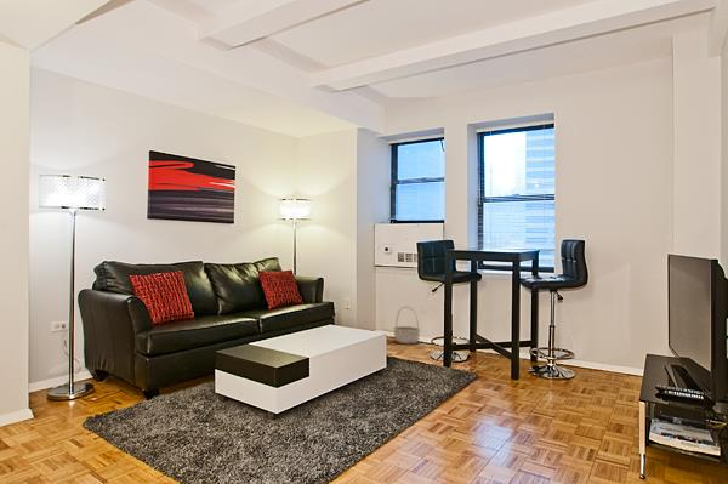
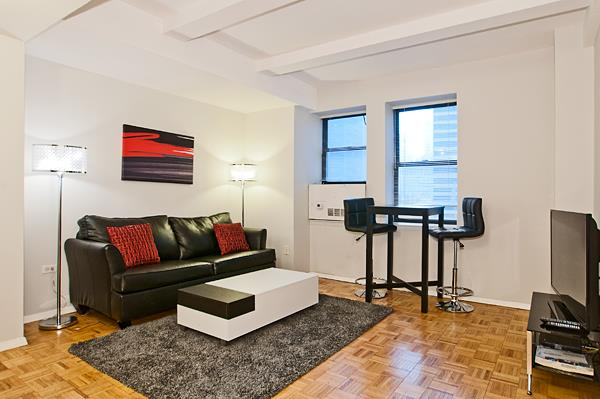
- basket (406, 326)
